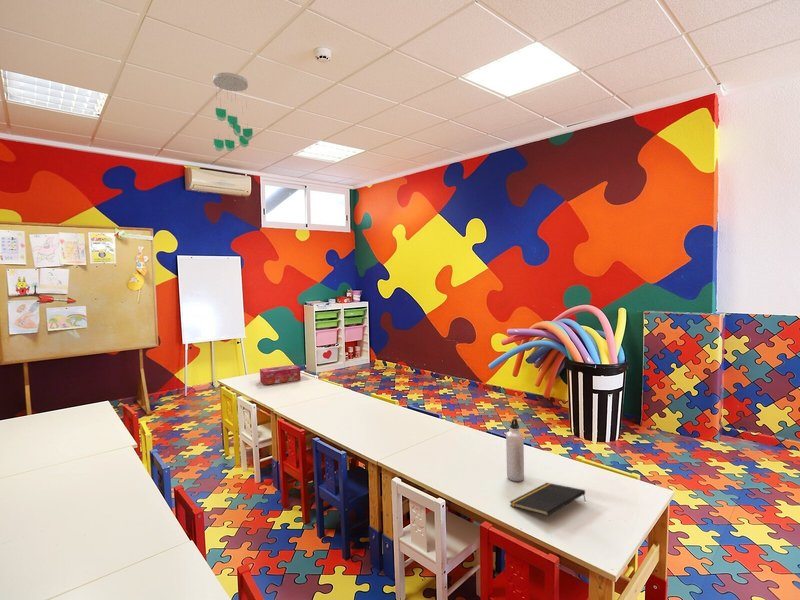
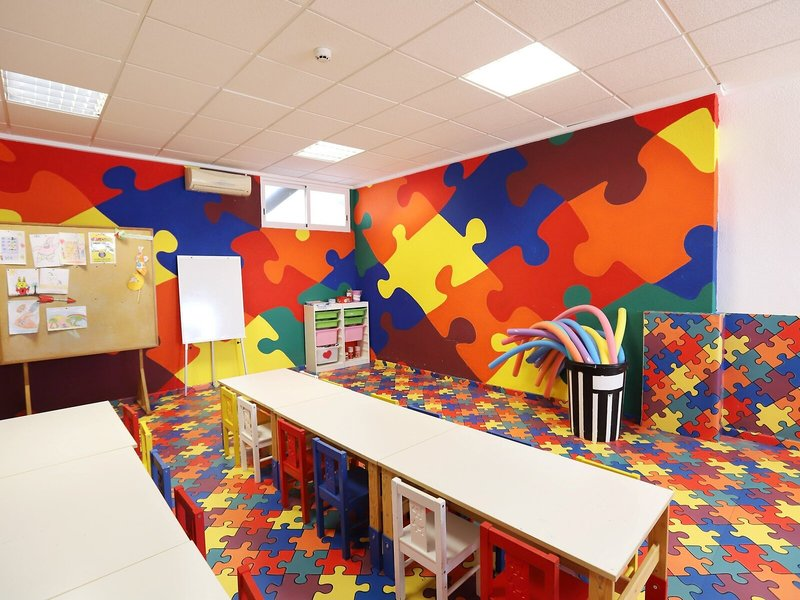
- tissue box (280, 374)
- water bottle (514, 448)
- notepad (547, 497)
- ceiling mobile (232, 116)
